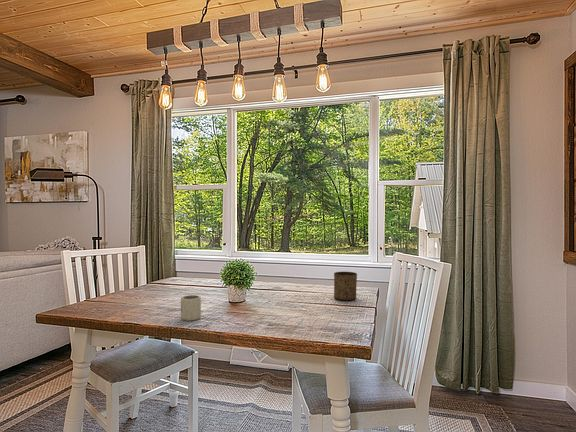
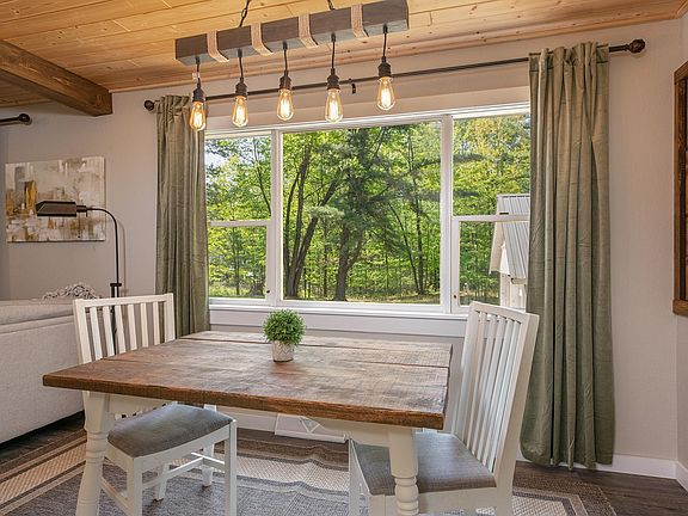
- cup (345, 285)
- cup (192, 306)
